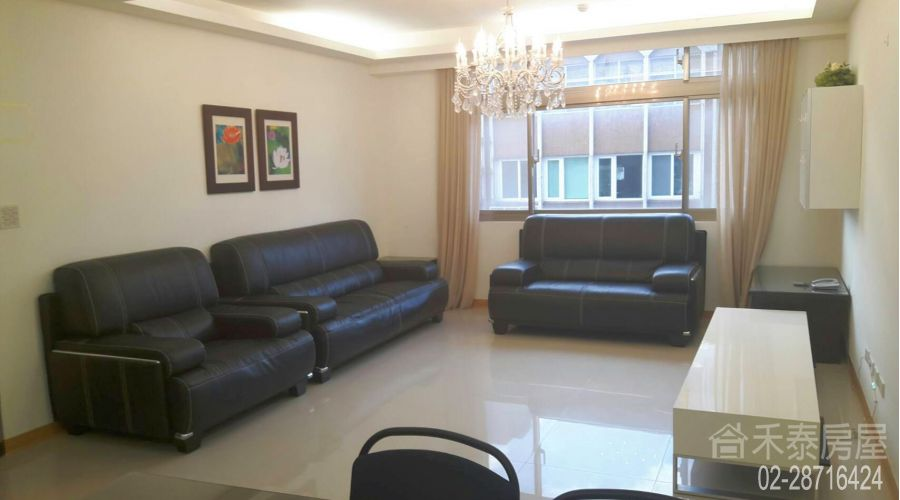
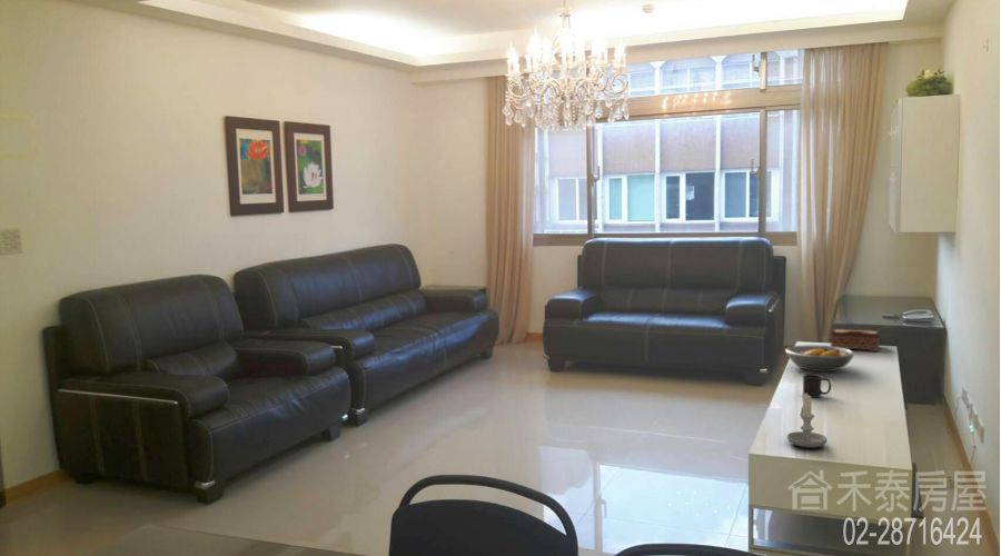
+ mug (816, 386)
+ tissue box (854, 339)
+ candle (806, 418)
+ fruit bowl (819, 357)
